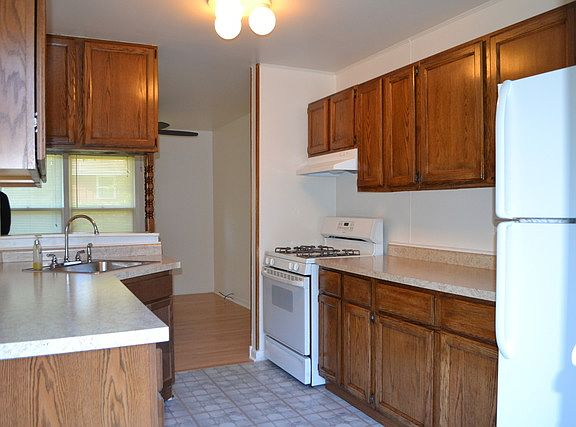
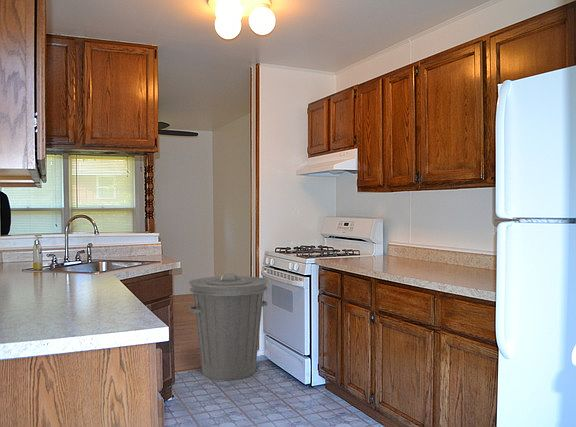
+ trash can (228, 322)
